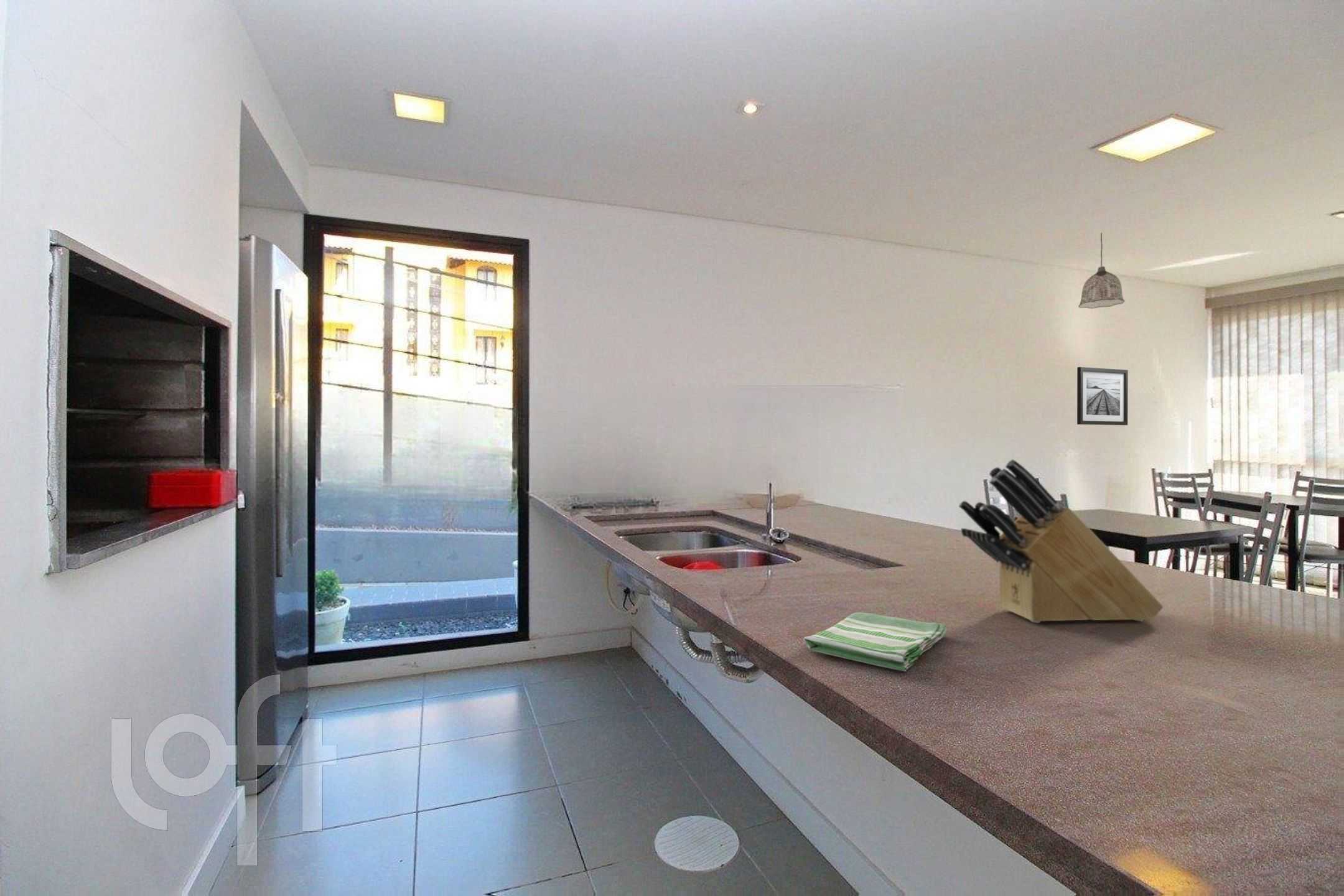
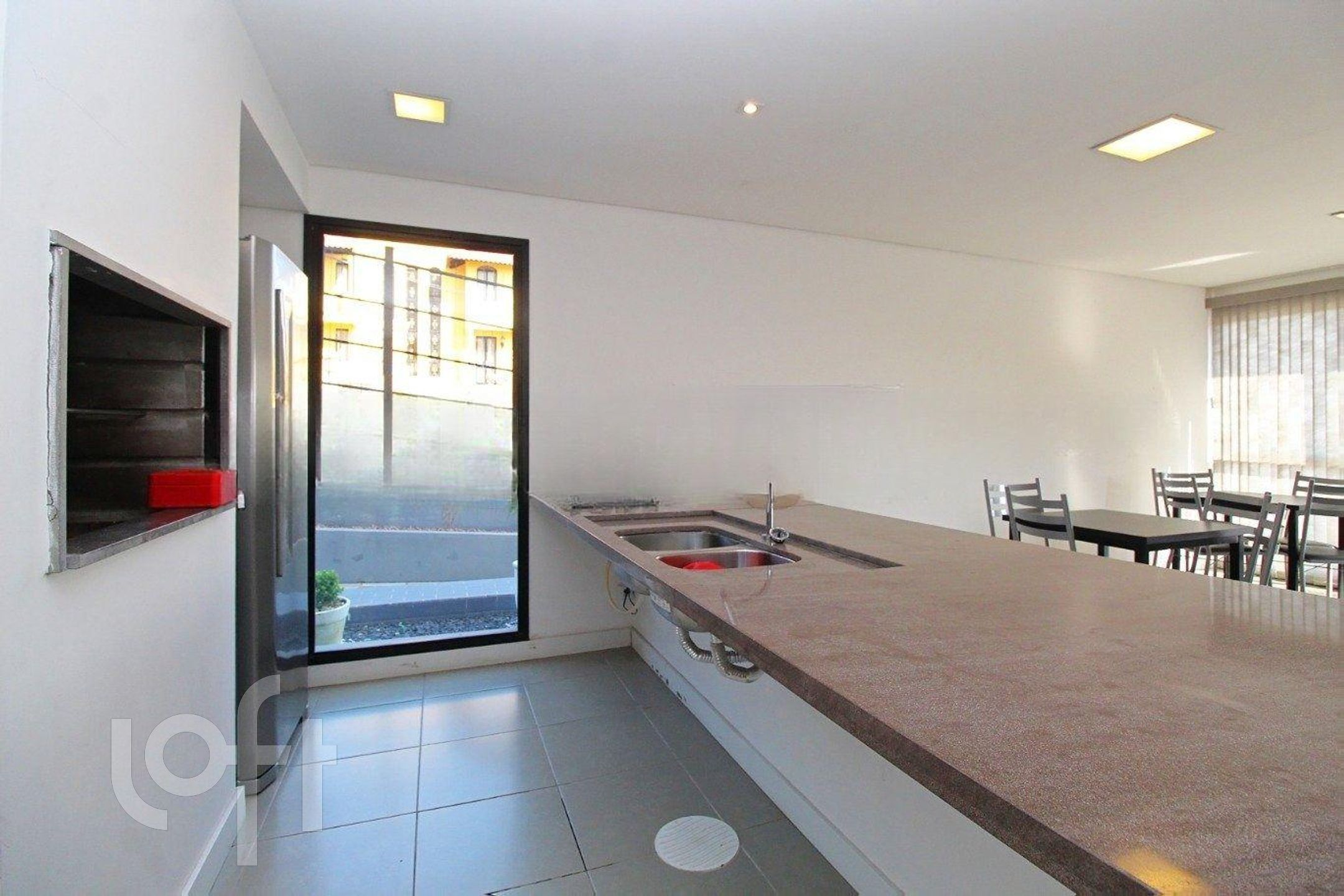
- wall art (1103, 396)
- knife block (1055, 537)
- dish towel (876, 635)
- pendant lamp (1101, 268)
